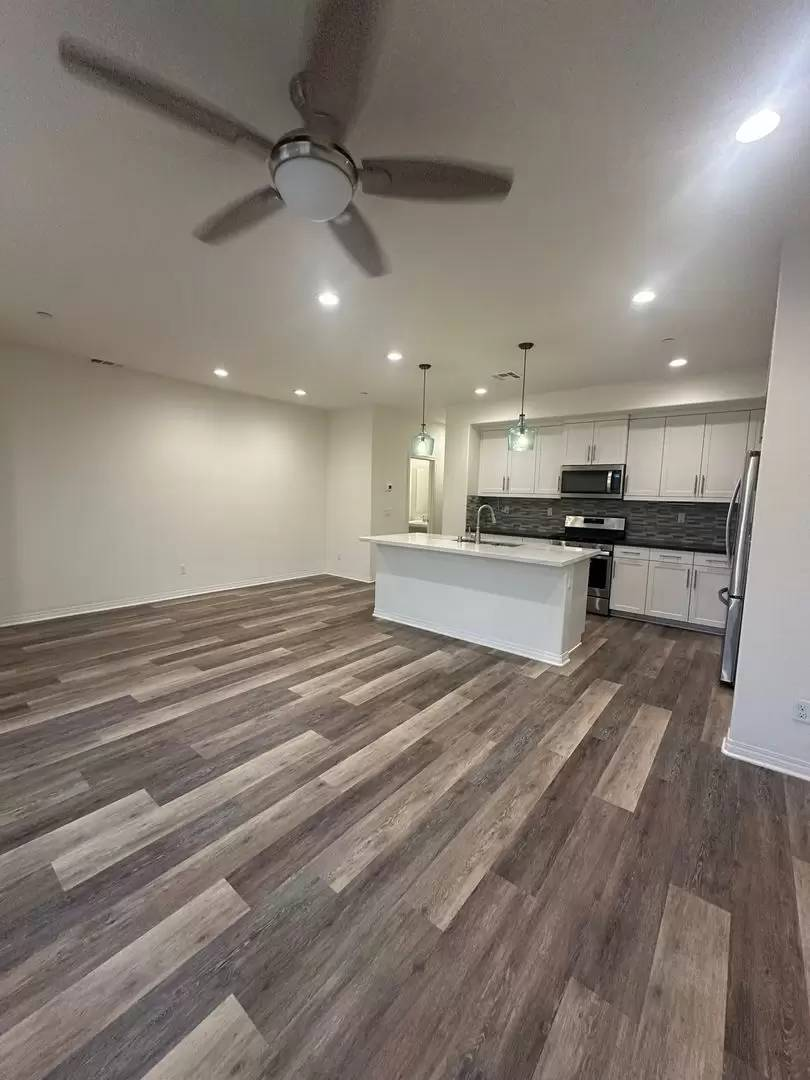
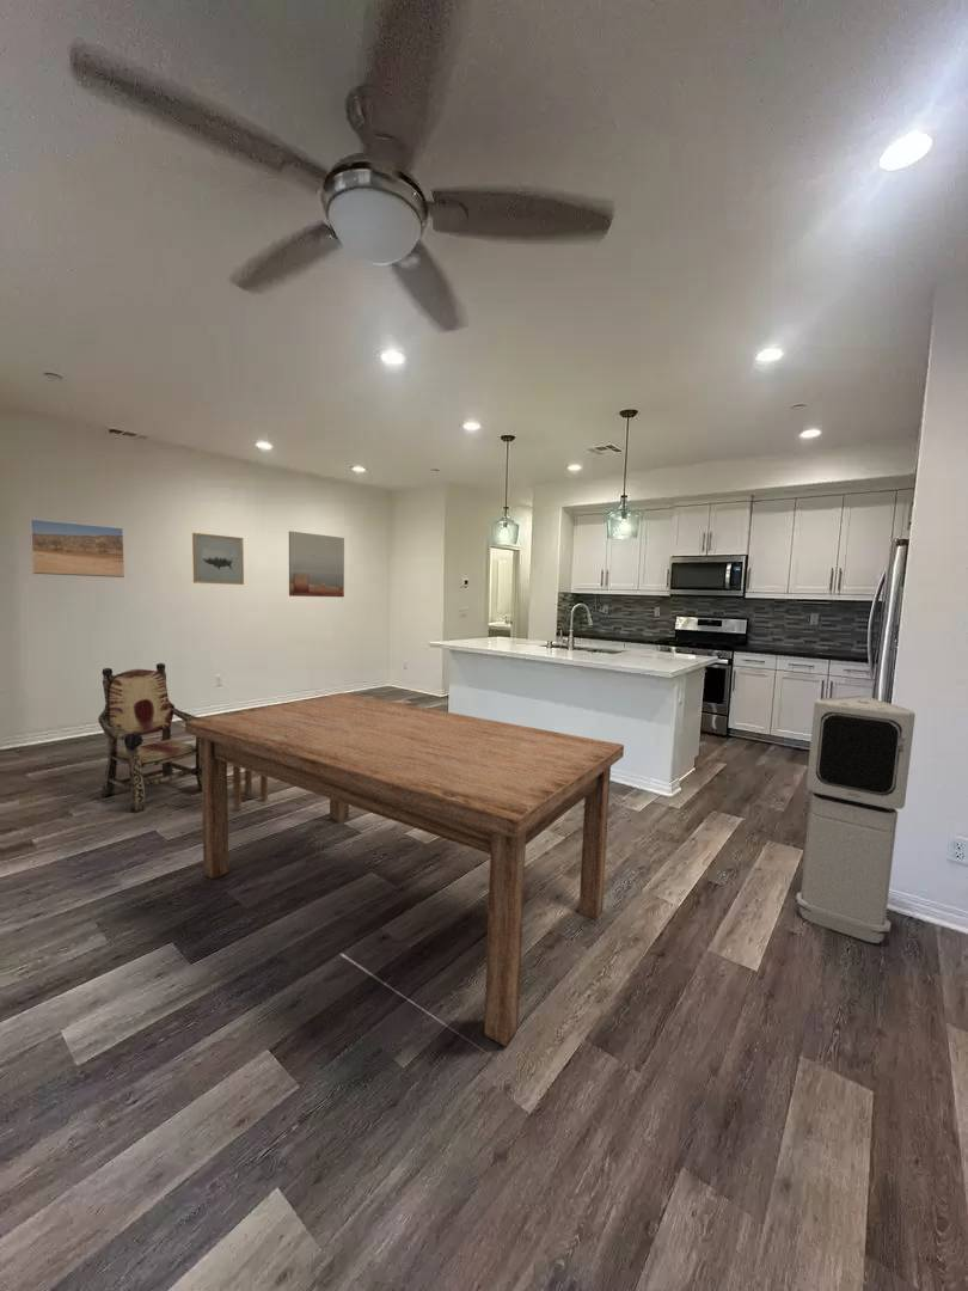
+ wall art (219, 559)
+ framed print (79, 550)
+ dining table (396, 813)
+ air purifier (851, 809)
+ side table (239, 767)
+ armchair (153, 730)
+ wall art (317, 565)
